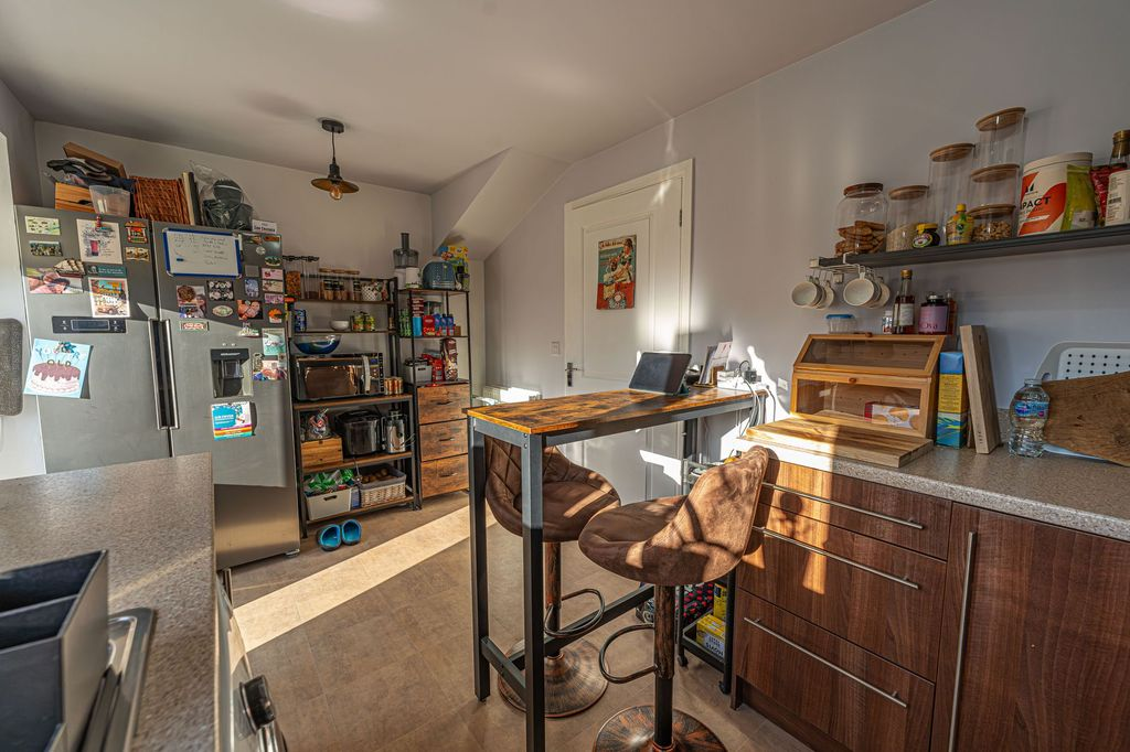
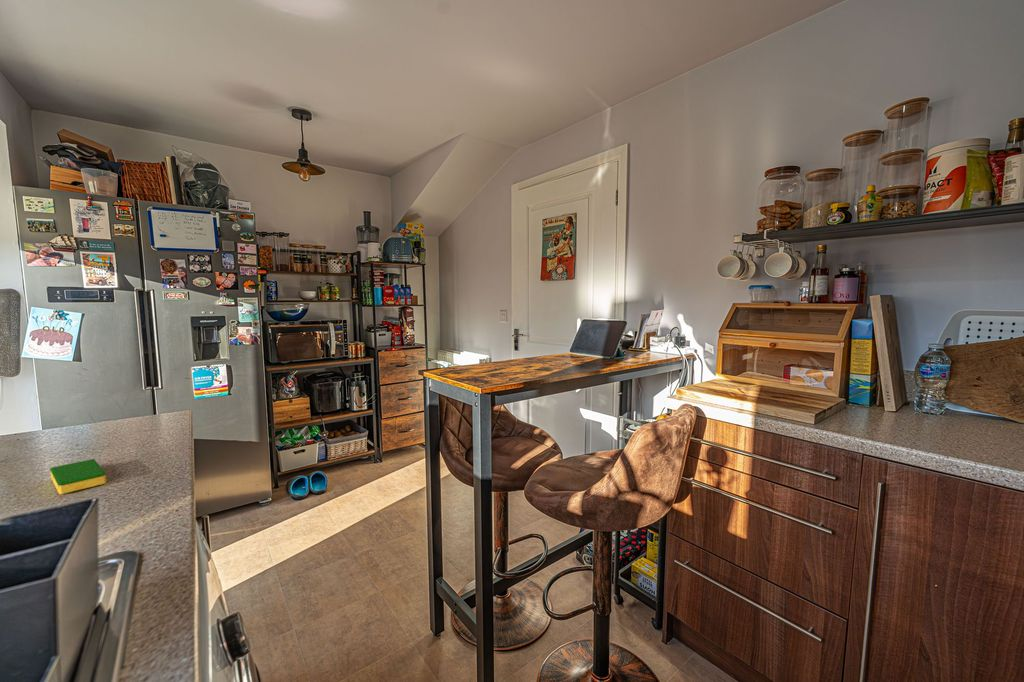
+ dish sponge (77, 475)
